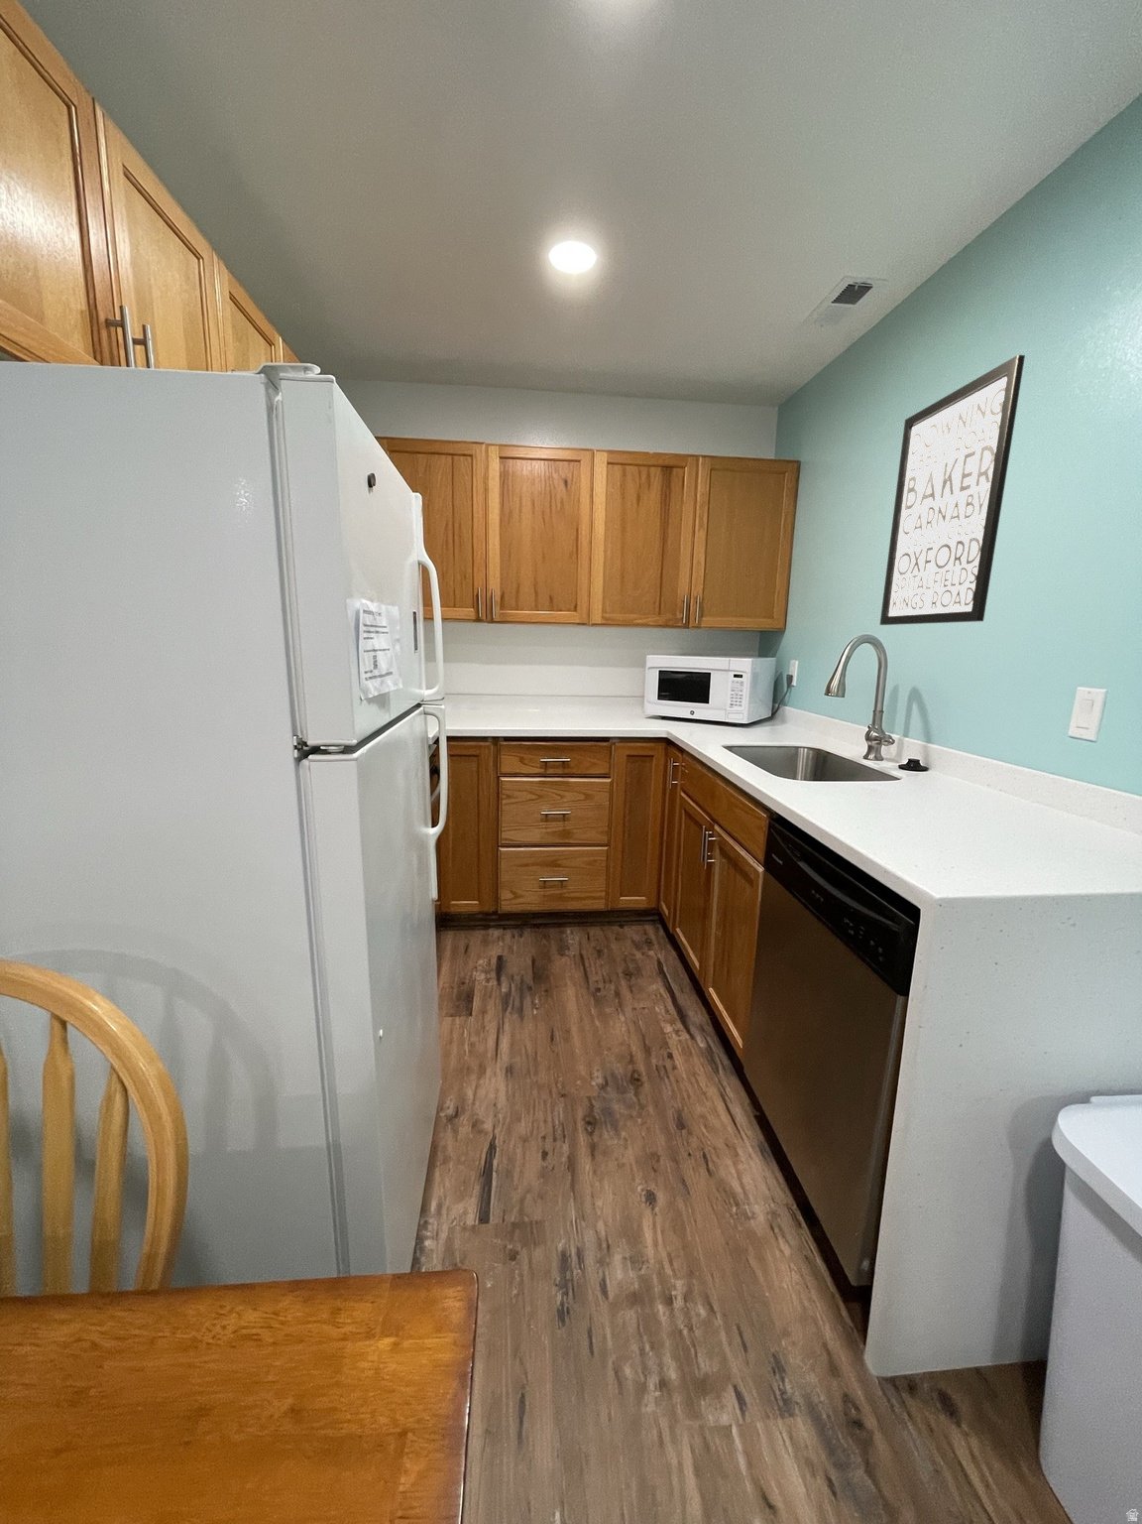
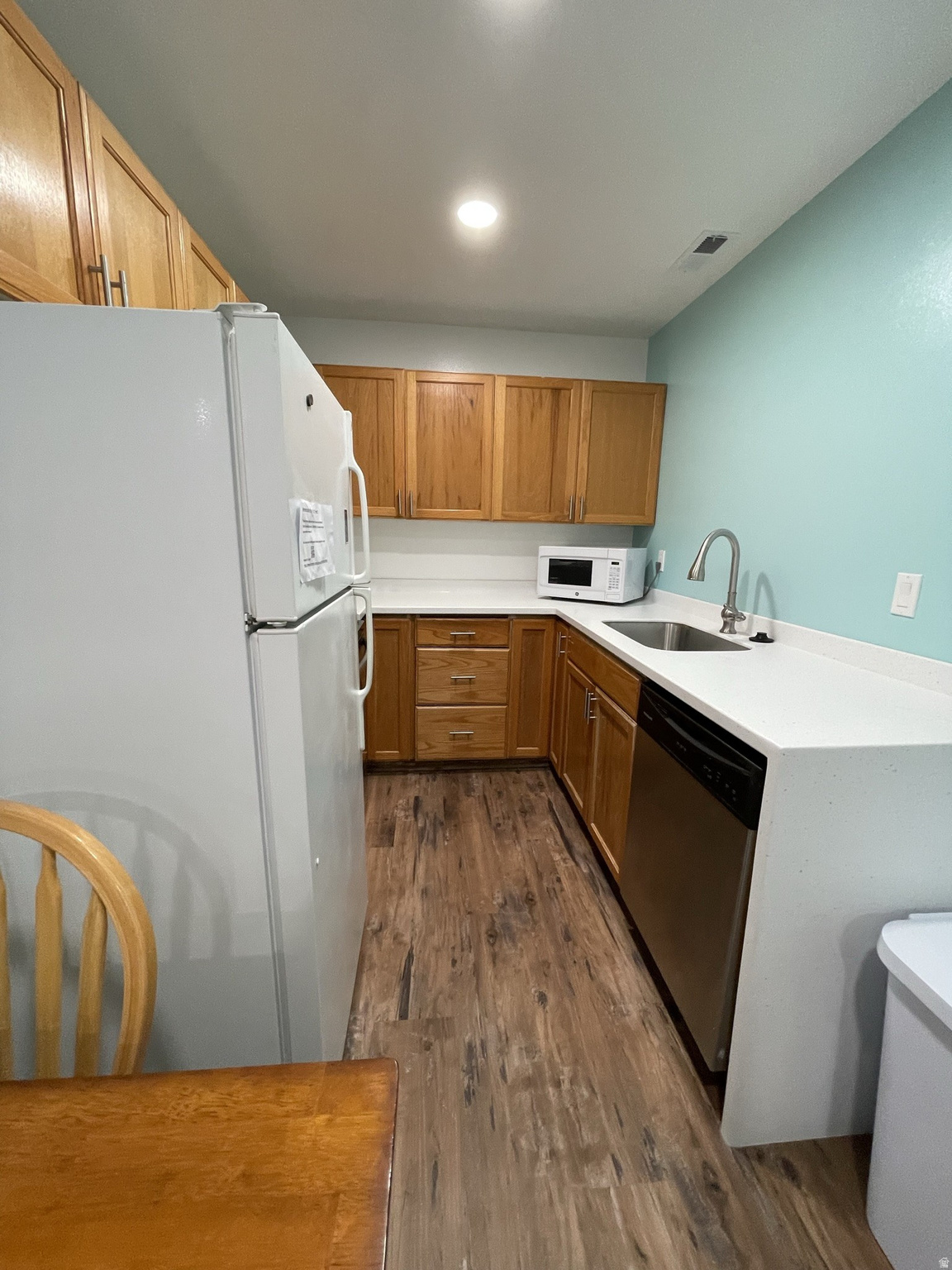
- wall art (940, 511)
